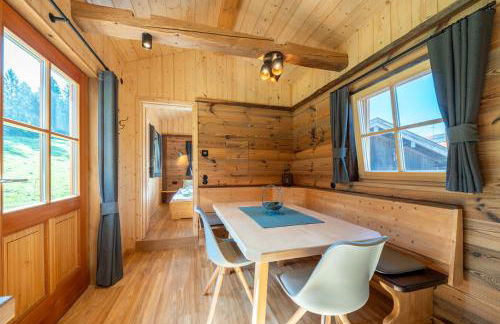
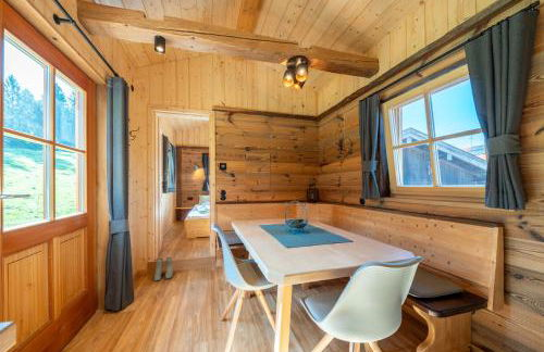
+ boots (165, 266)
